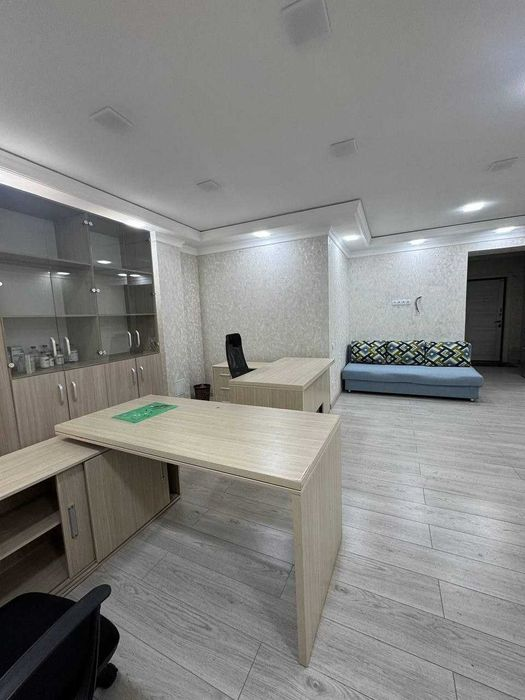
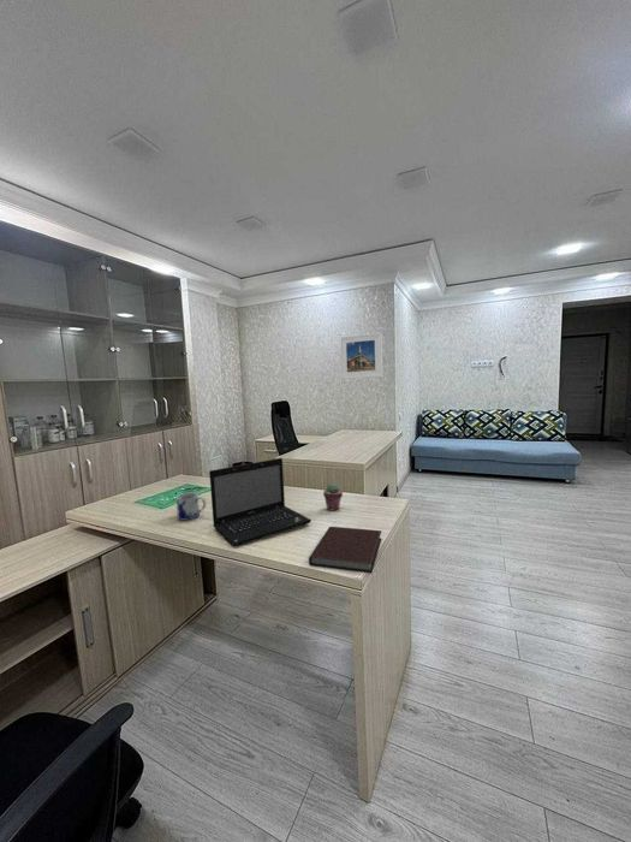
+ laptop (260, 497)
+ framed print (361, 356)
+ notebook (347, 546)
+ potted succulent (333, 496)
+ mug (190, 505)
